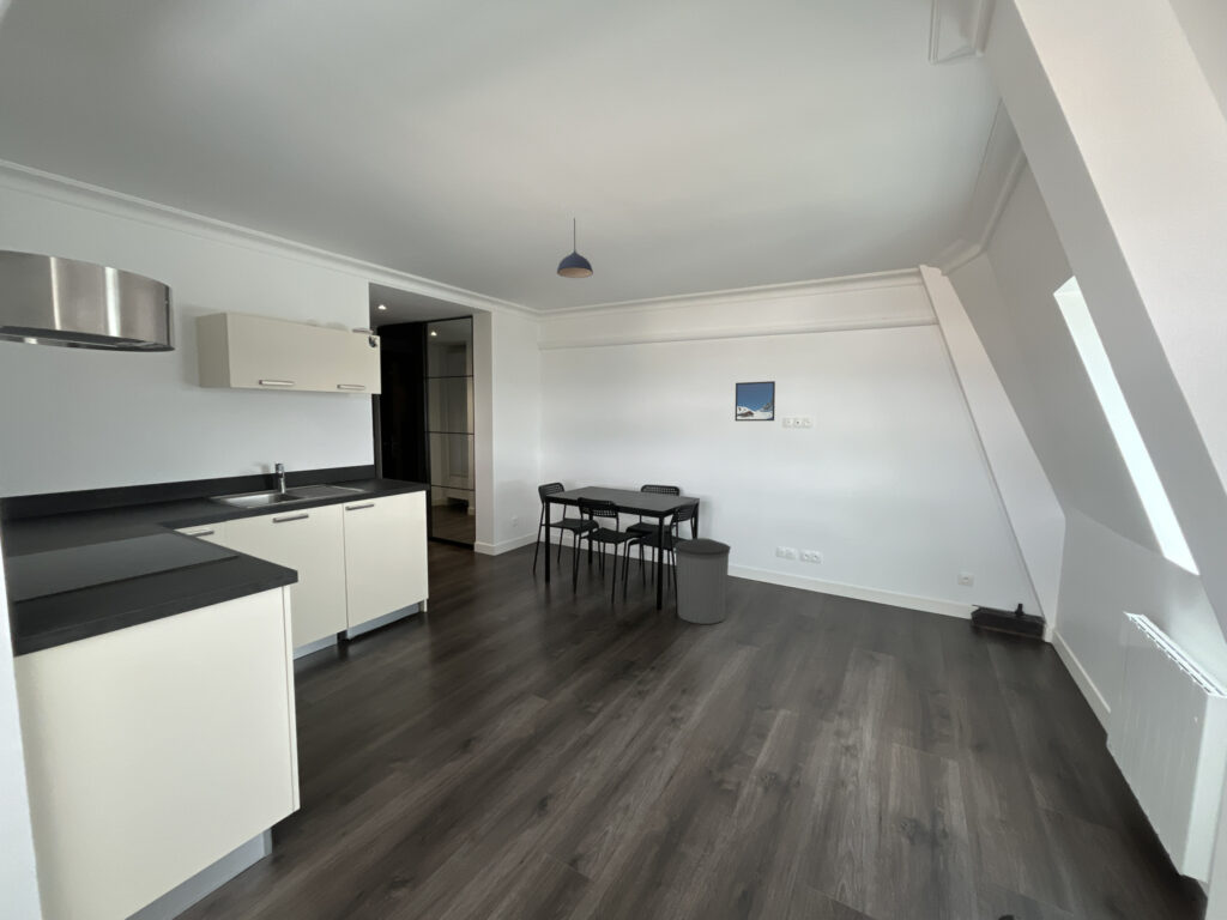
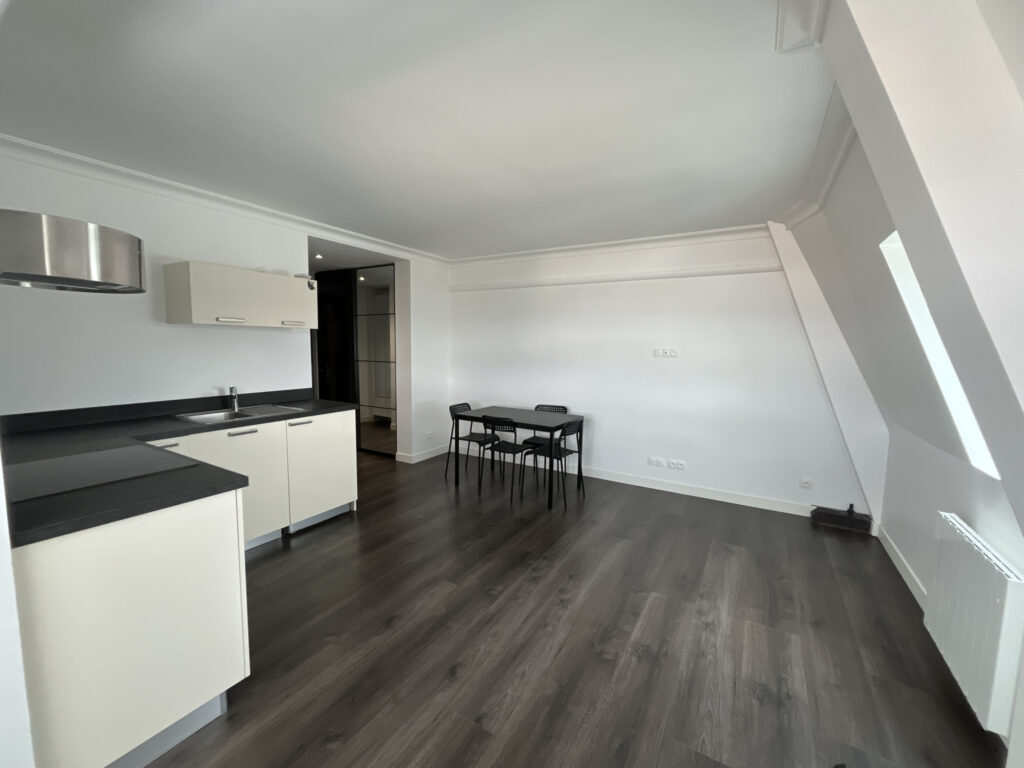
- pendant light (574, 244)
- trash can (701, 576)
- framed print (754, 401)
